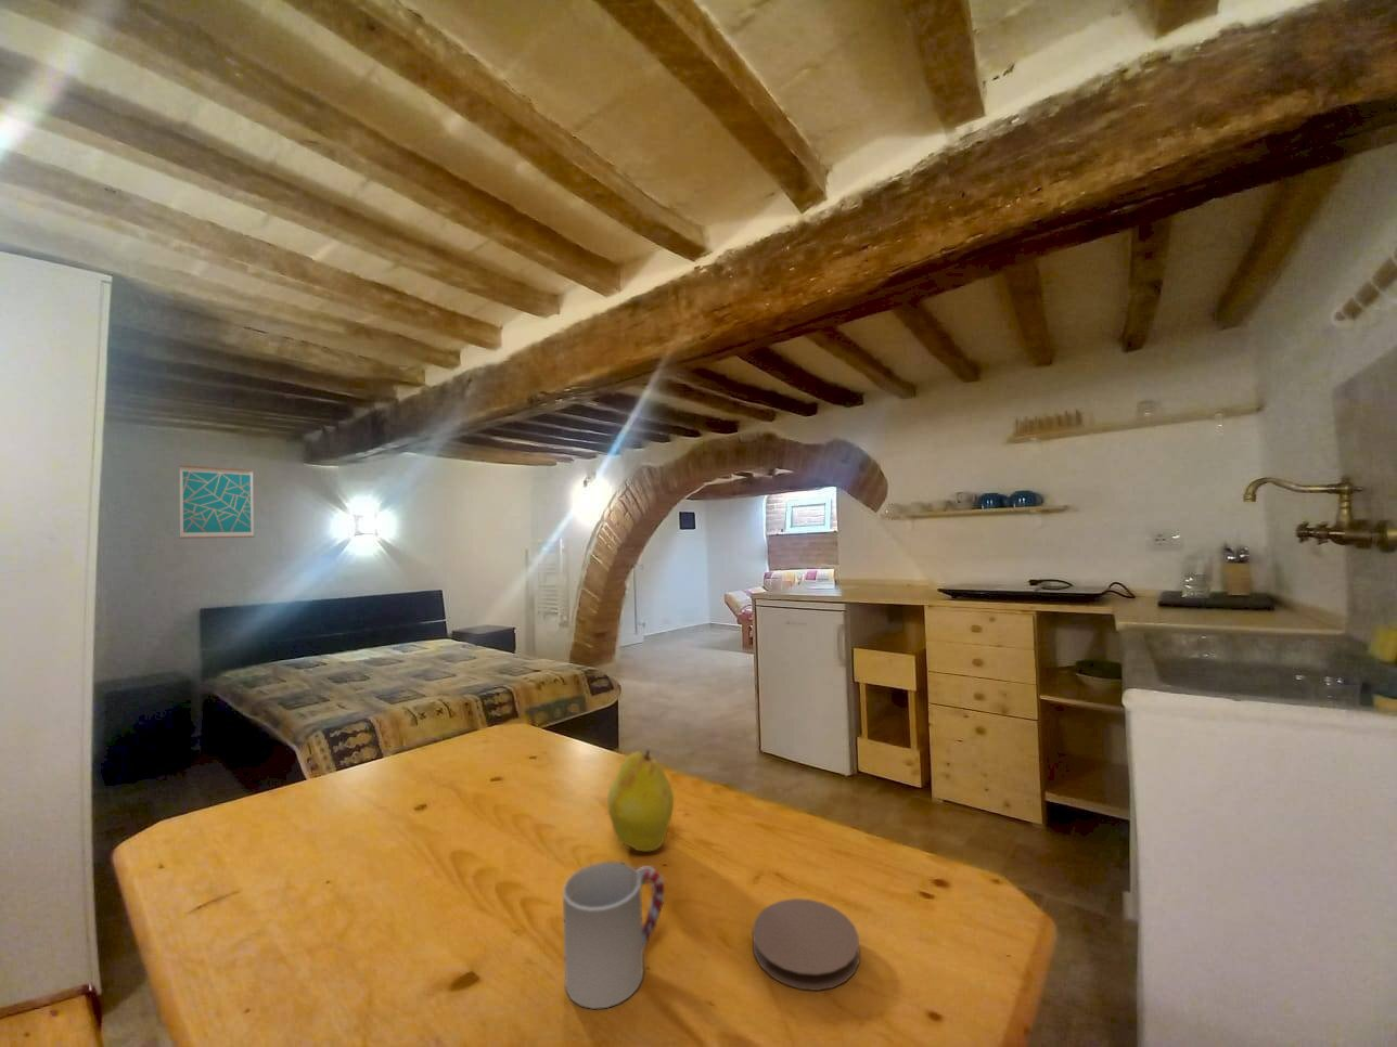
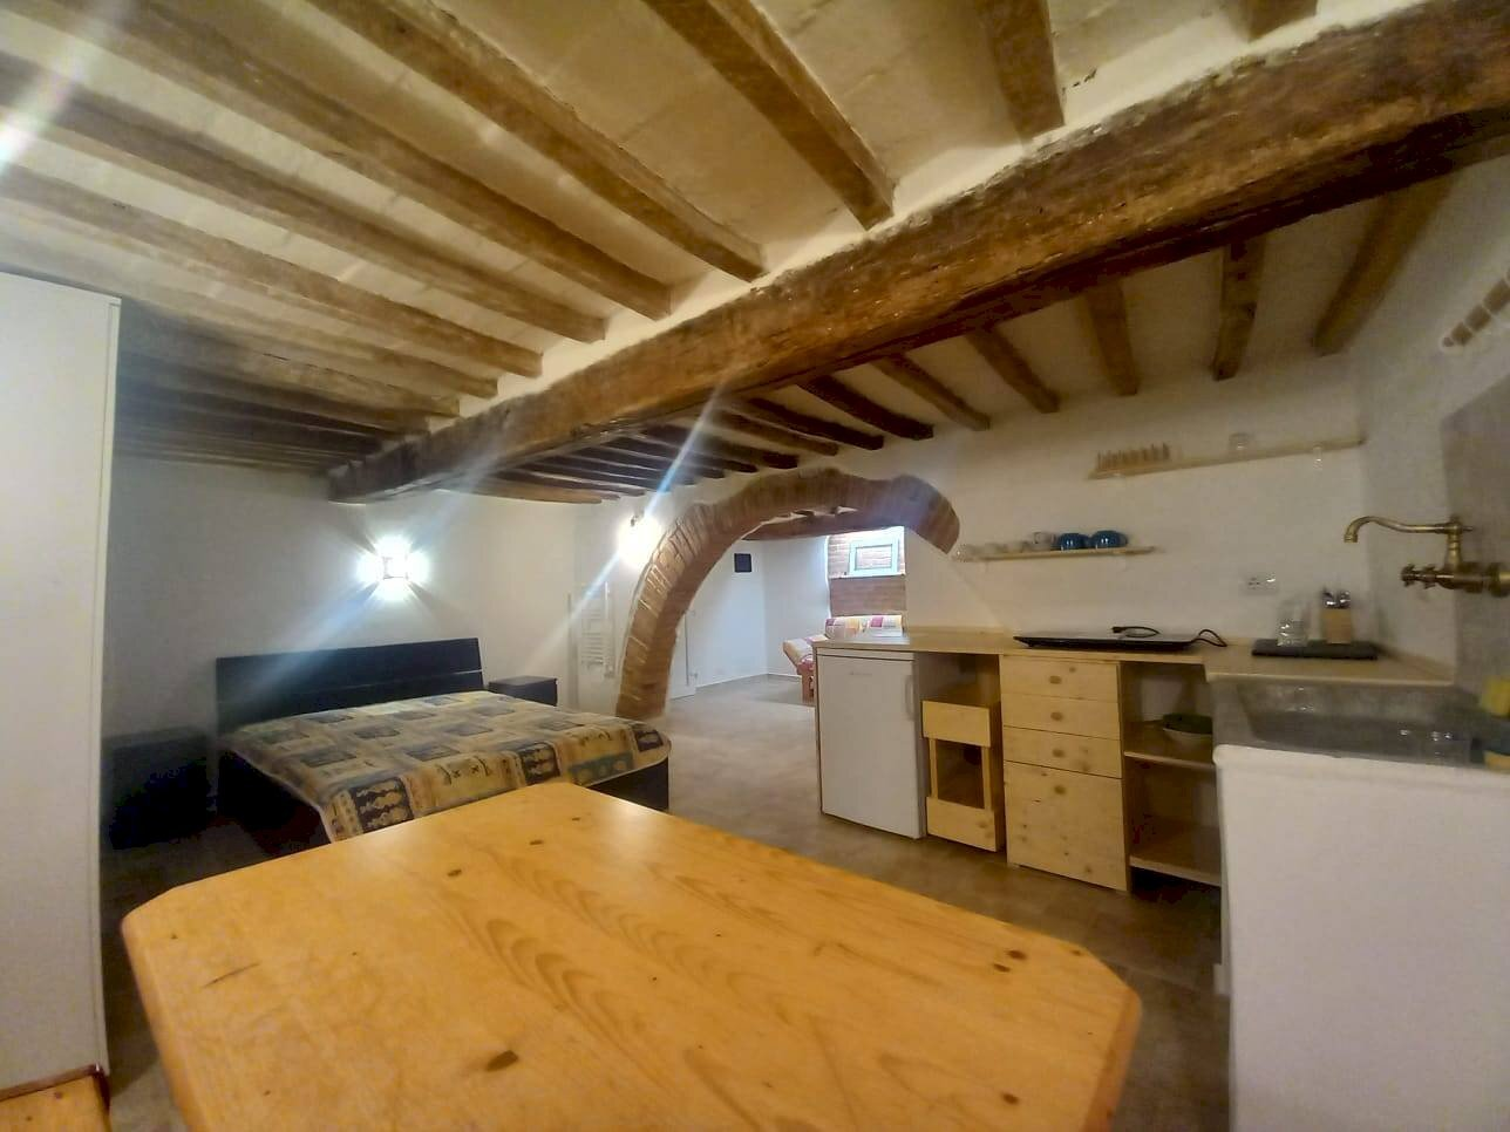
- fruit (641, 797)
- coaster (805, 939)
- cup (618, 922)
- wall art (218, 502)
